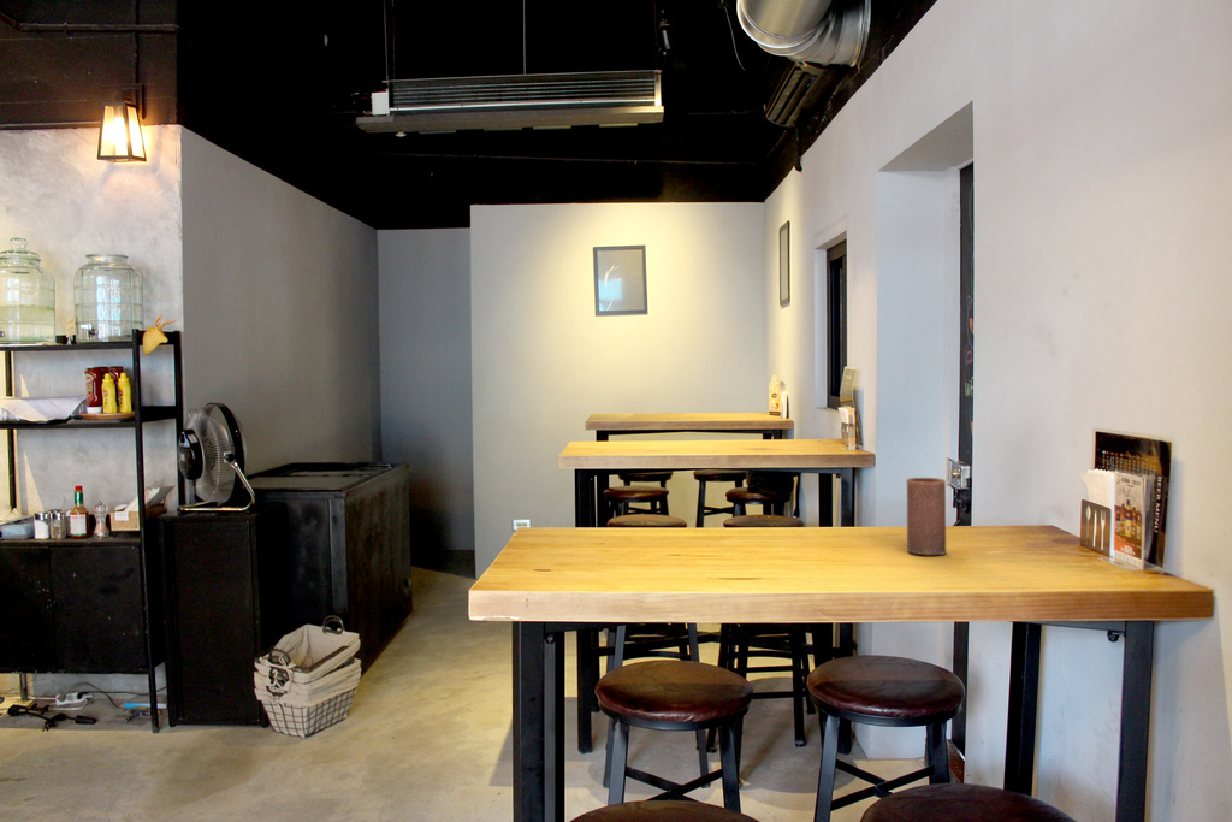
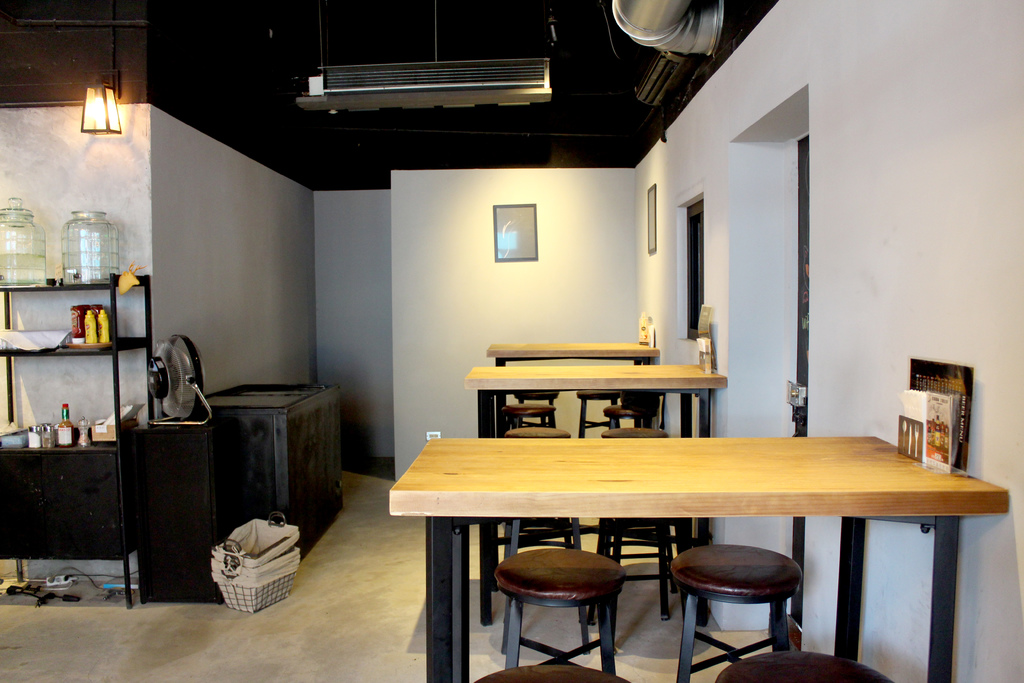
- candle (926, 515)
